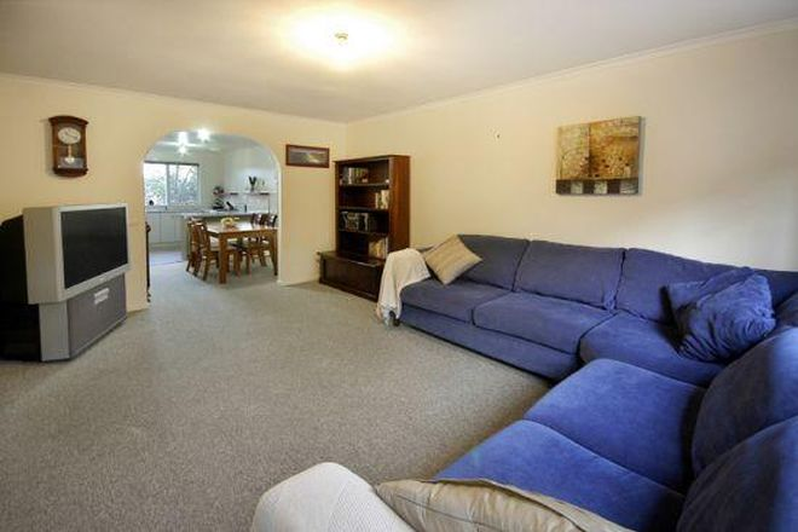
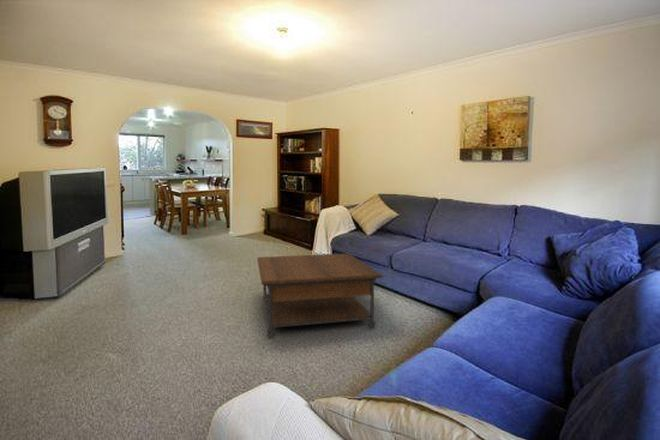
+ coffee table (313, 288)
